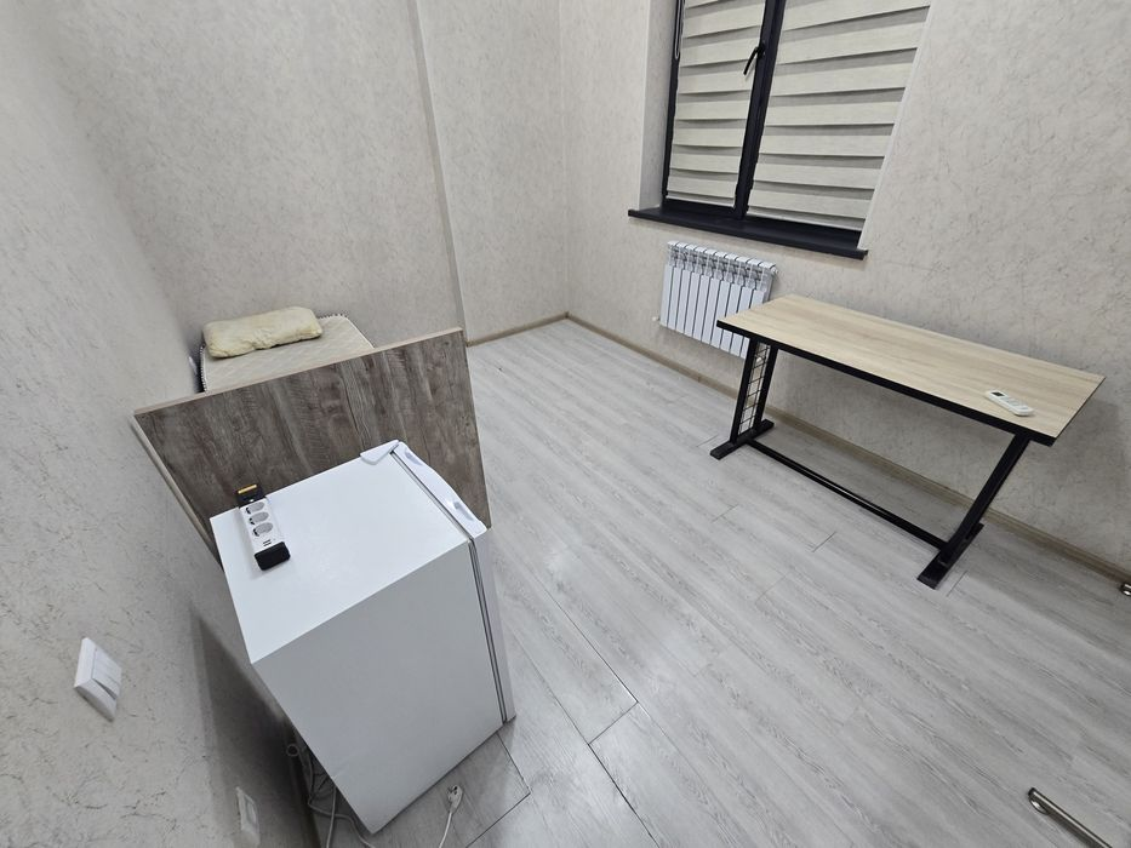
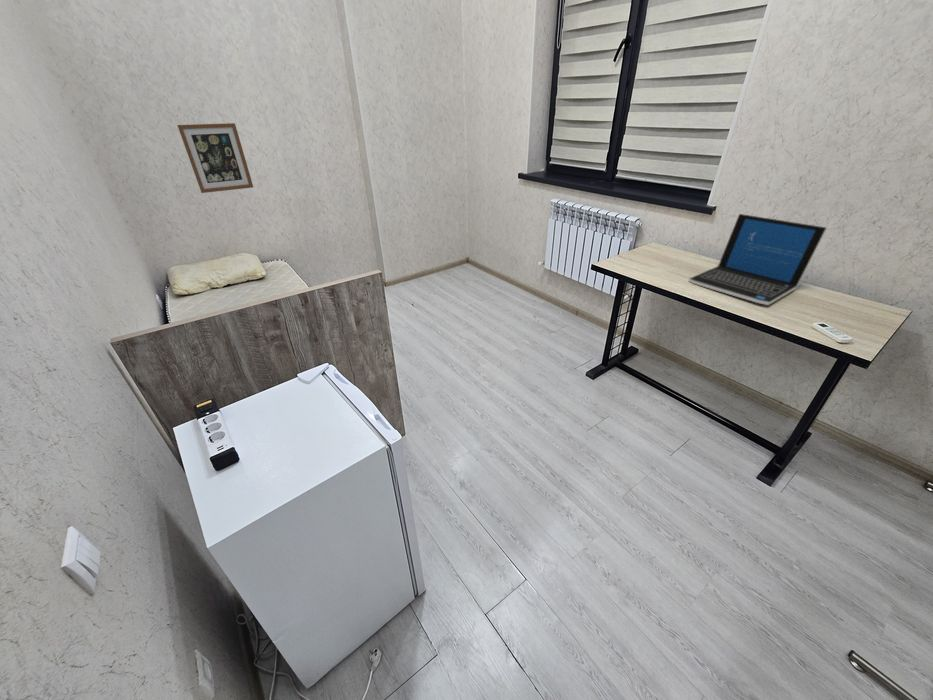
+ wall art (218, 158)
+ laptop (752, 256)
